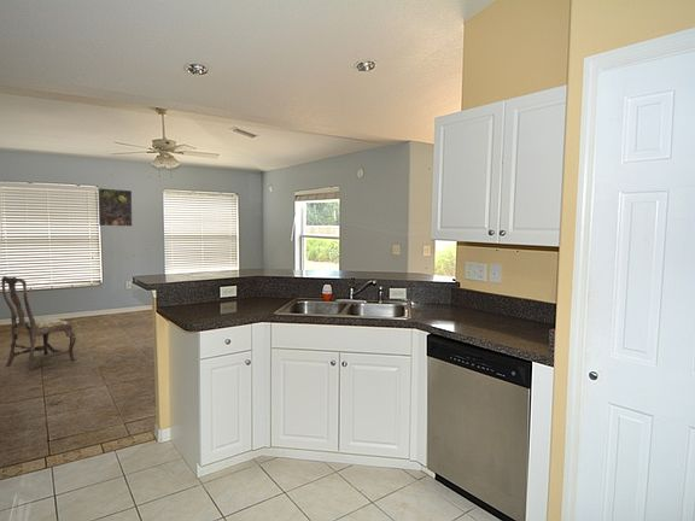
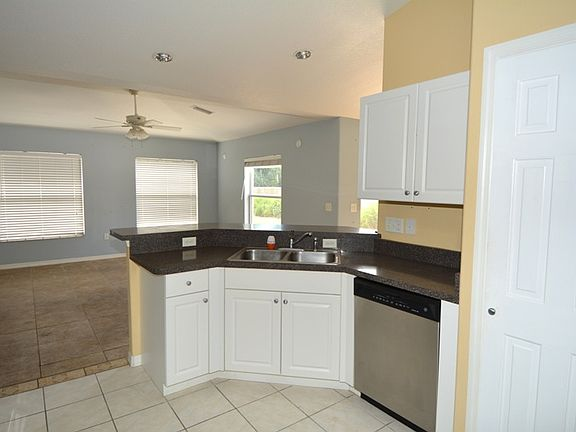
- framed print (115, 207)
- dining chair (39, 318)
